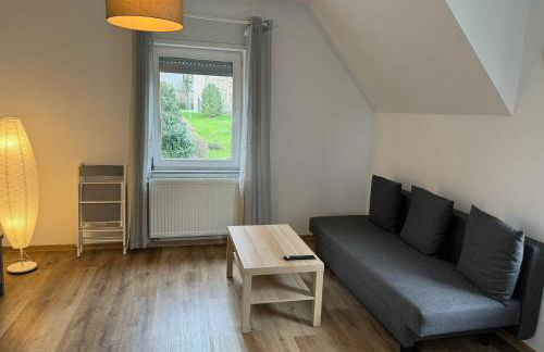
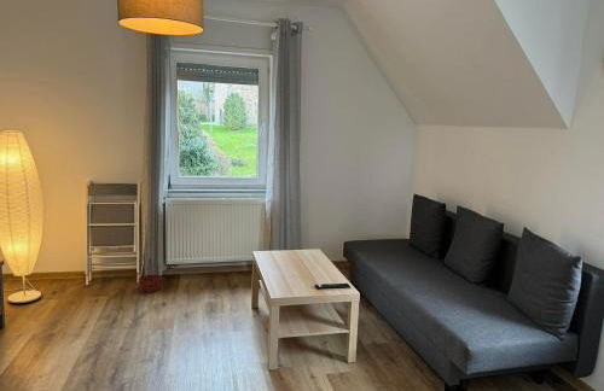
+ basket (151, 273)
